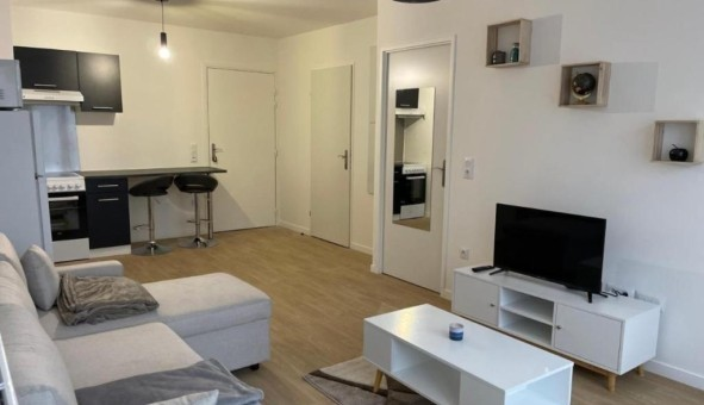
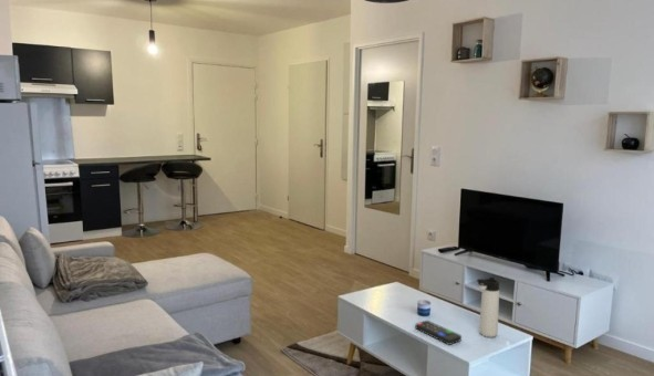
+ thermos bottle (486, 306)
+ remote control (437, 331)
